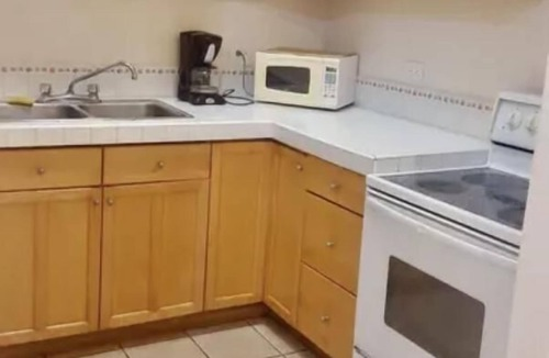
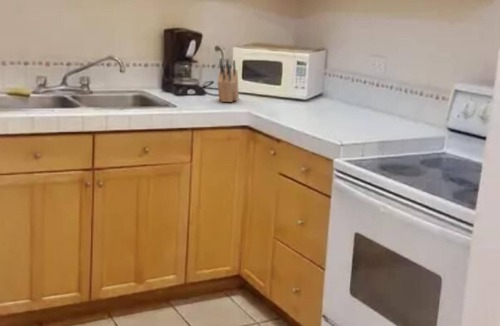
+ knife block (228, 79)
